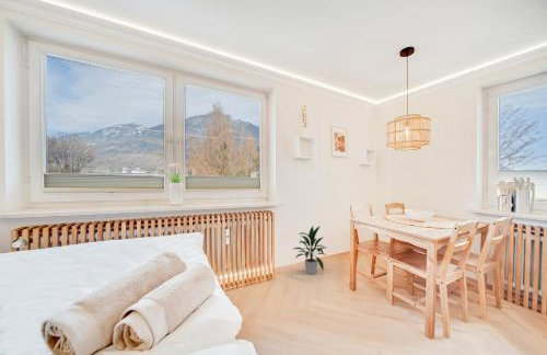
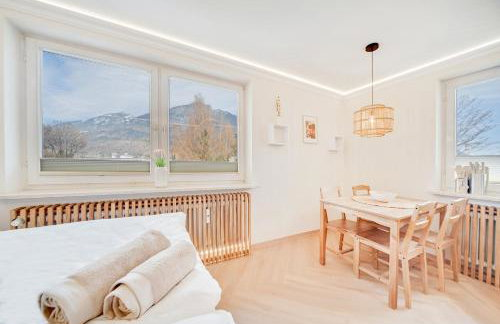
- indoor plant (311, 250)
